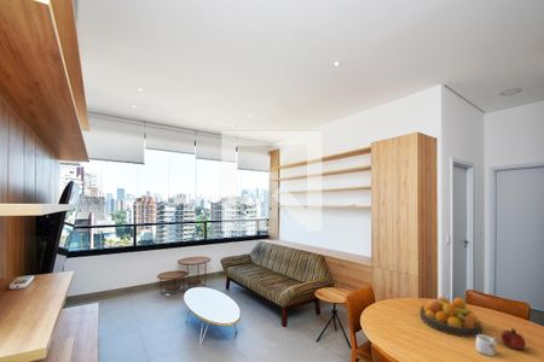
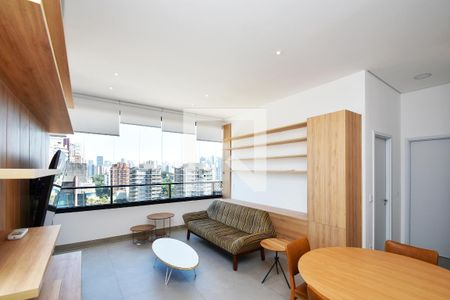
- fruit (513, 337)
- fruit bowl (448, 310)
- mug (487, 344)
